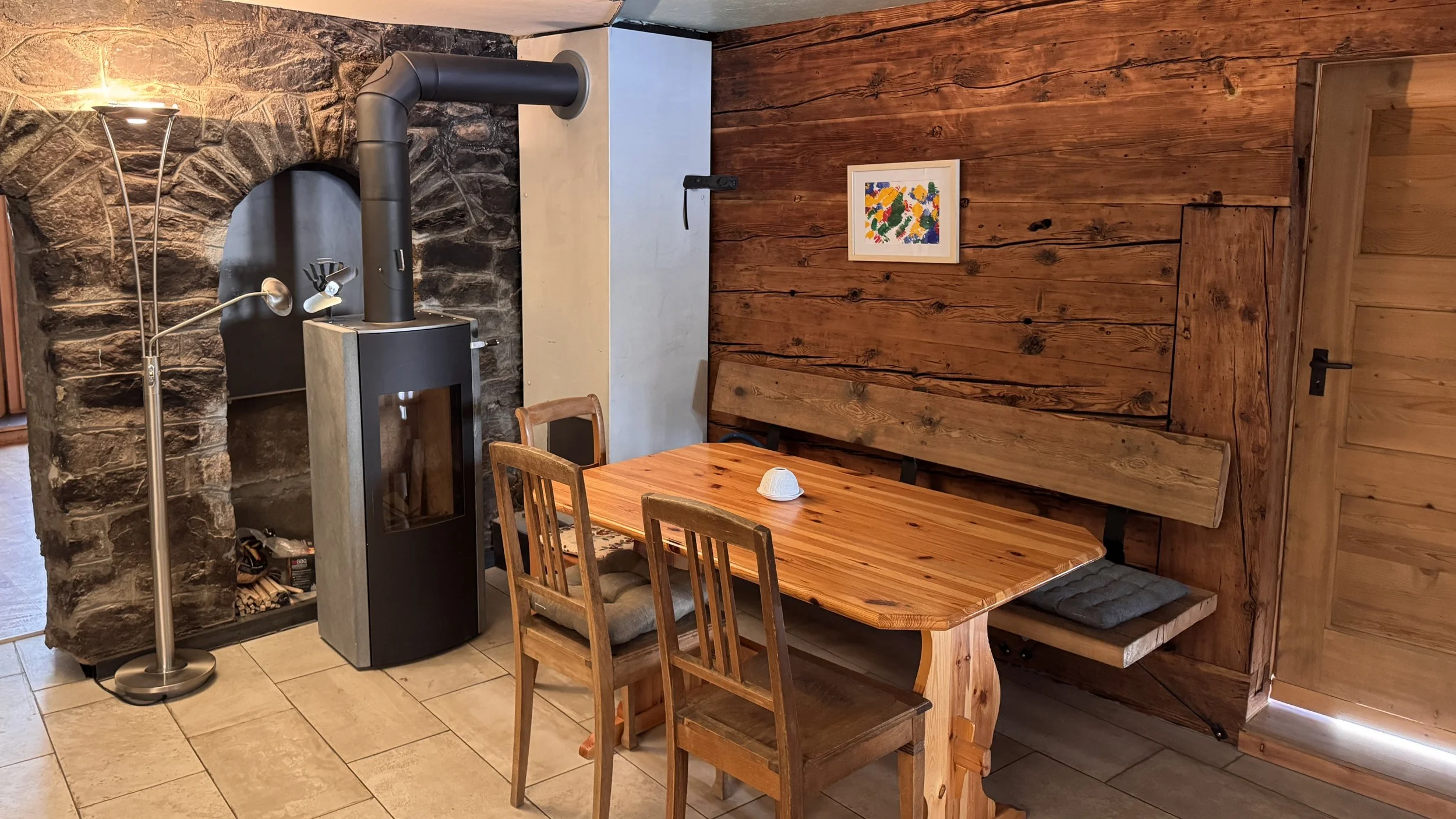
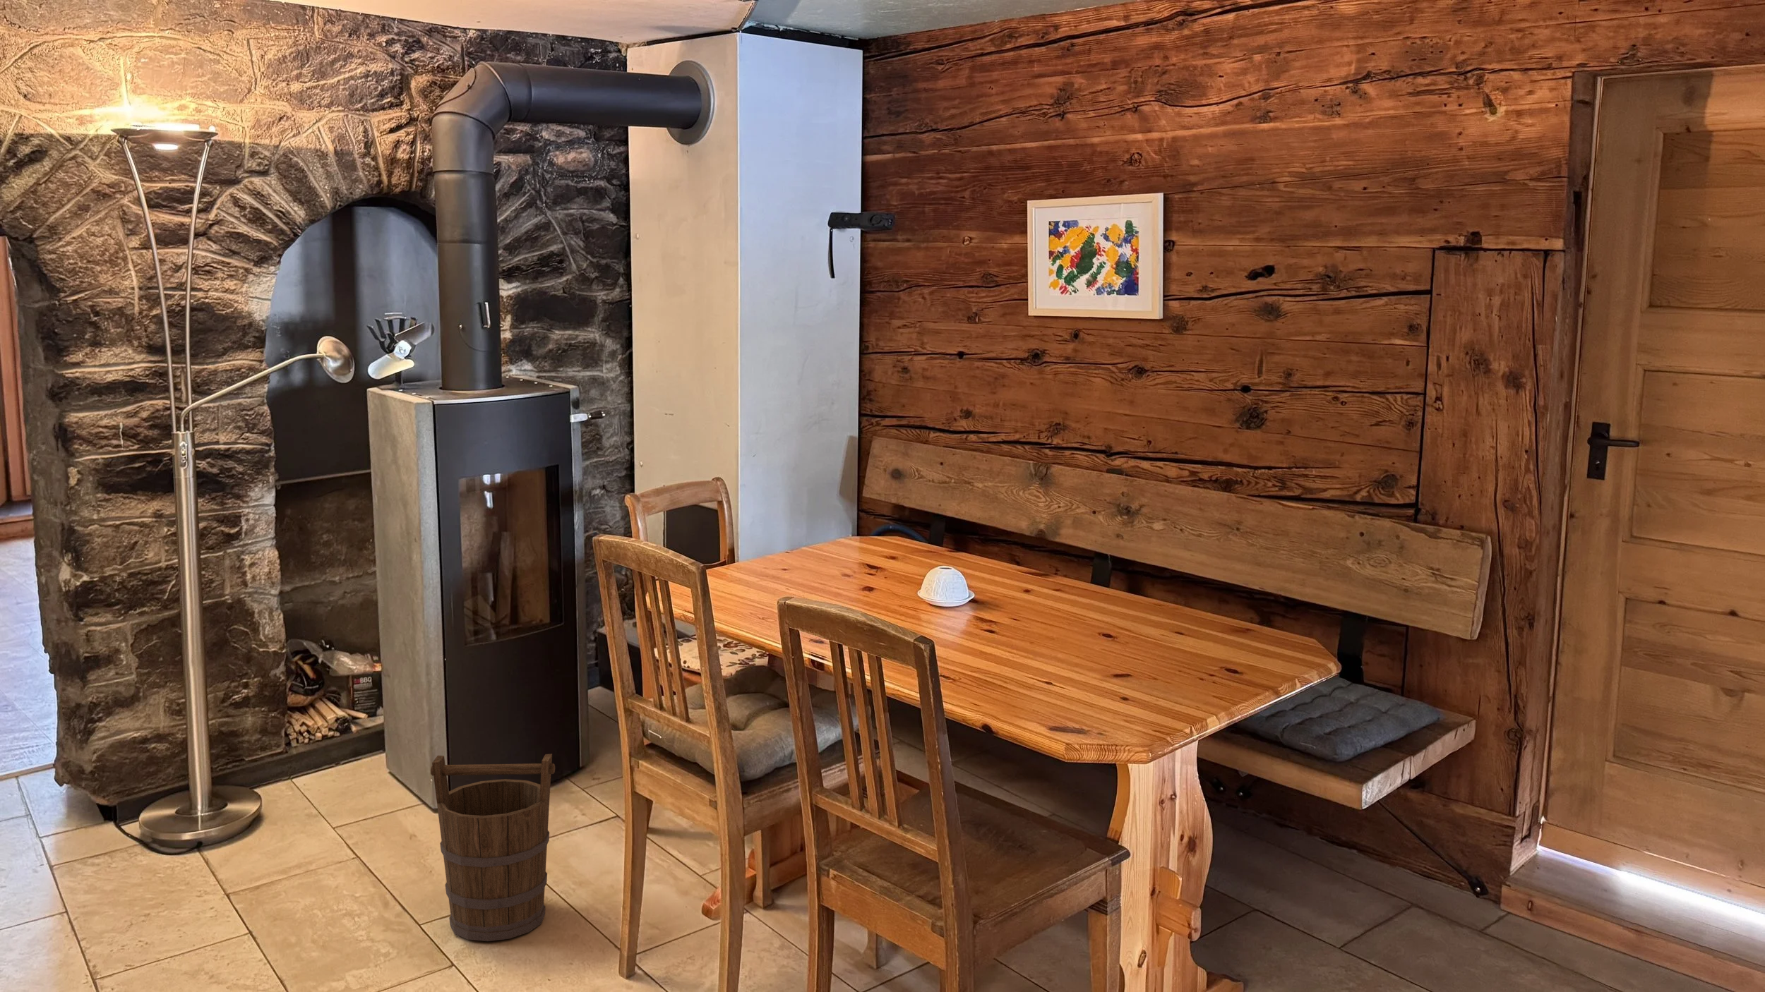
+ bucket (495, 839)
